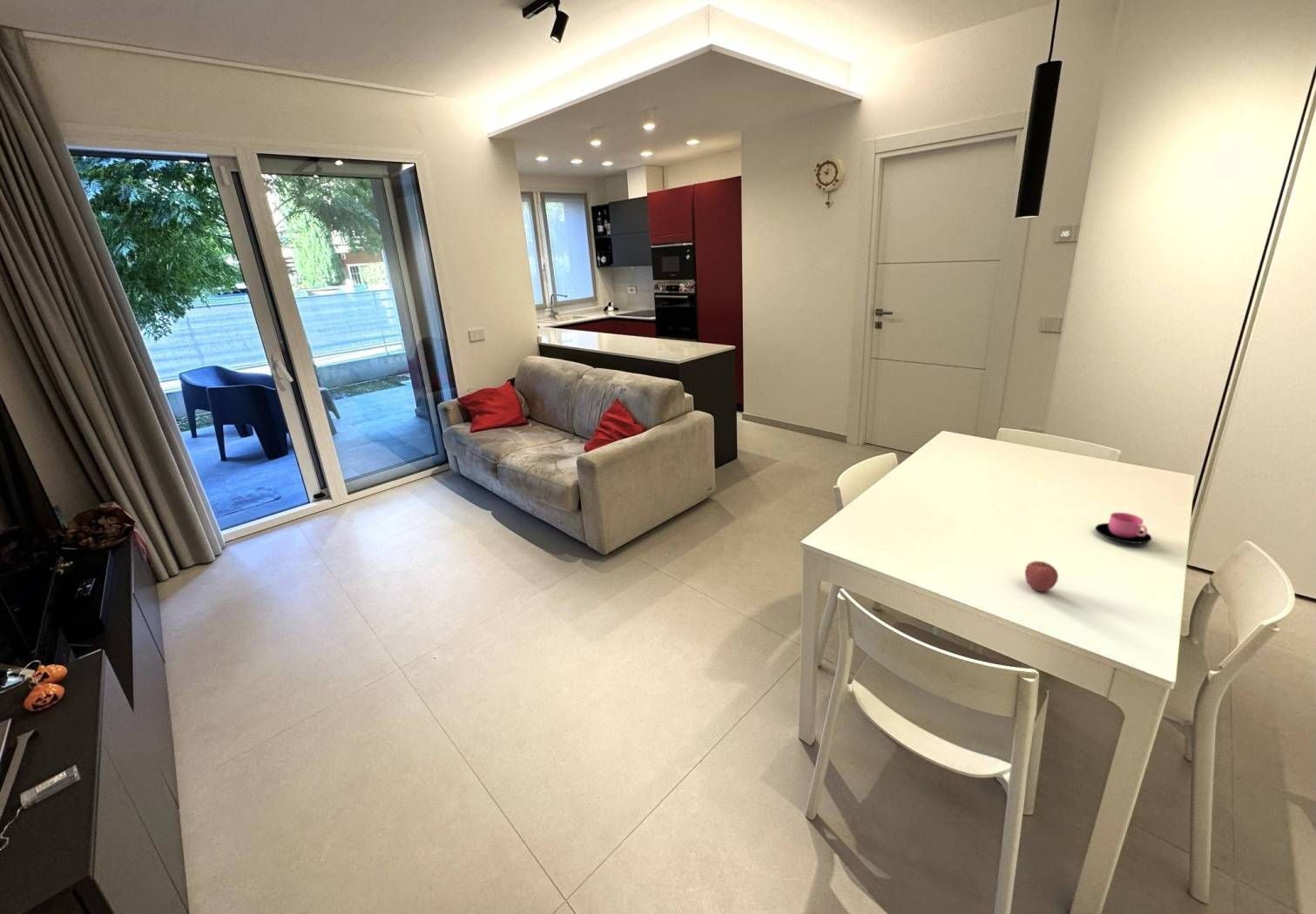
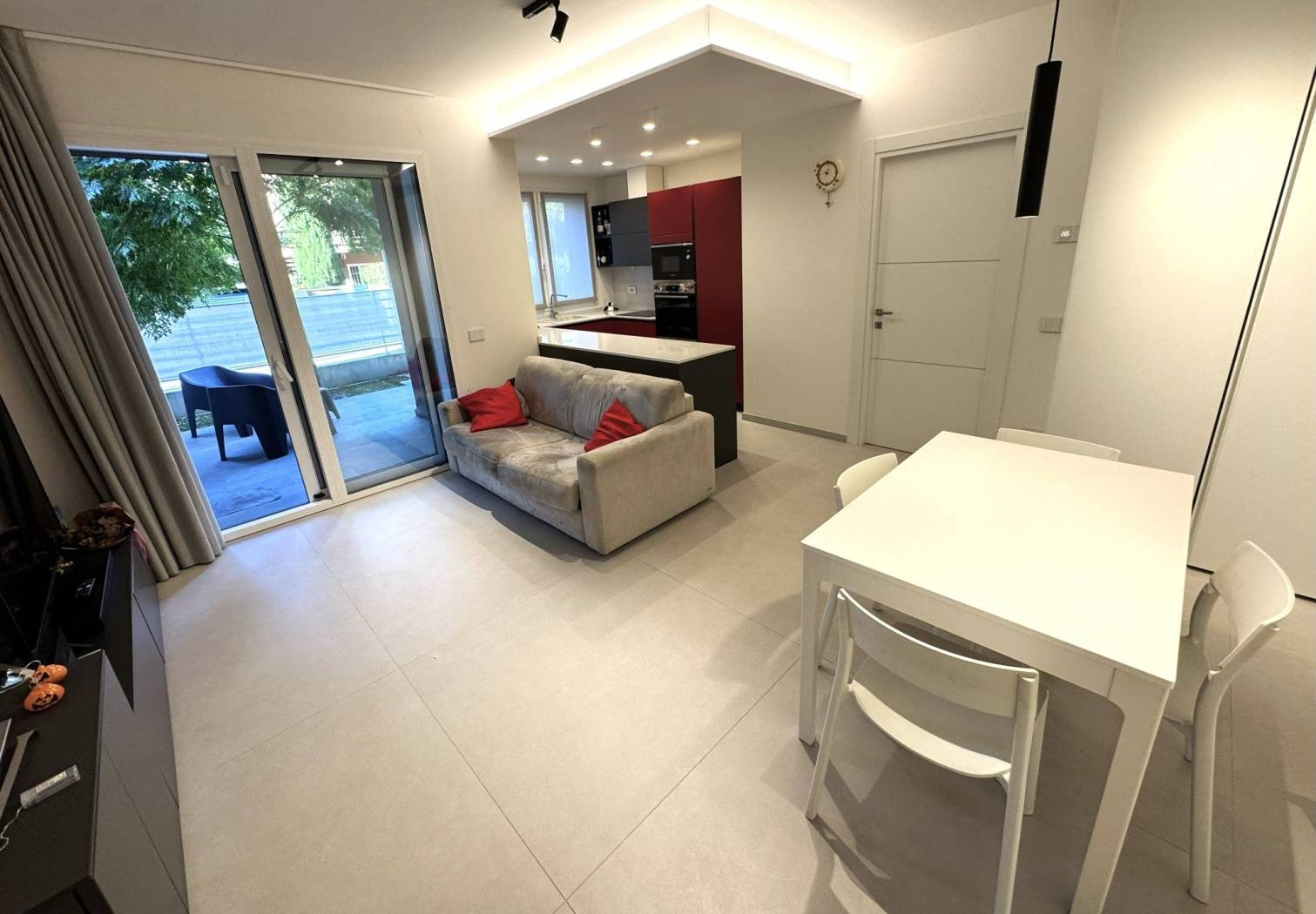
- cup (1124, 528)
- fruit (1041, 575)
